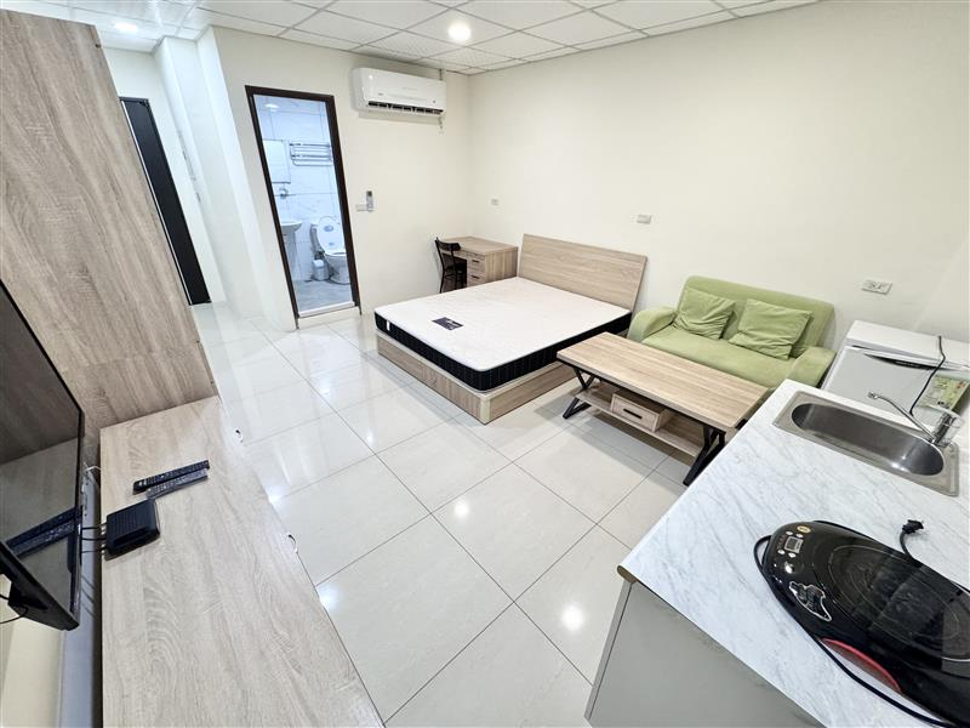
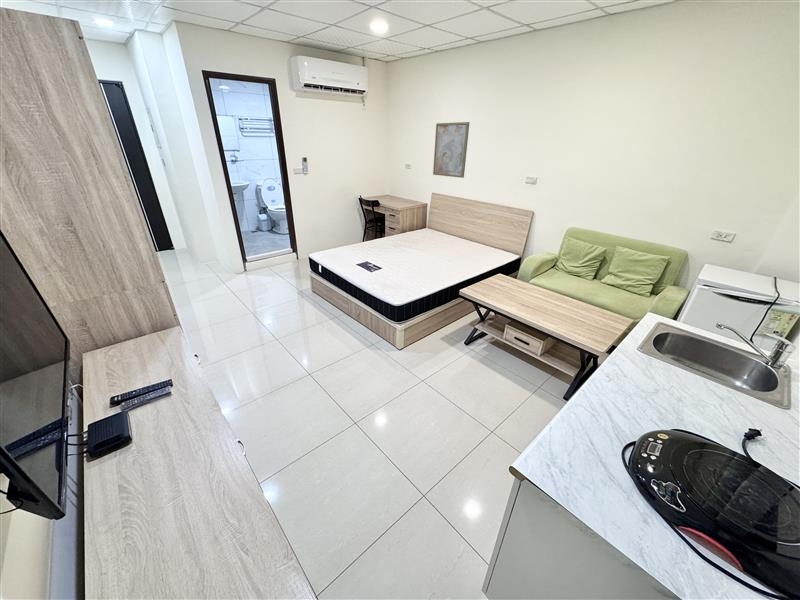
+ wall art (449, 150)
